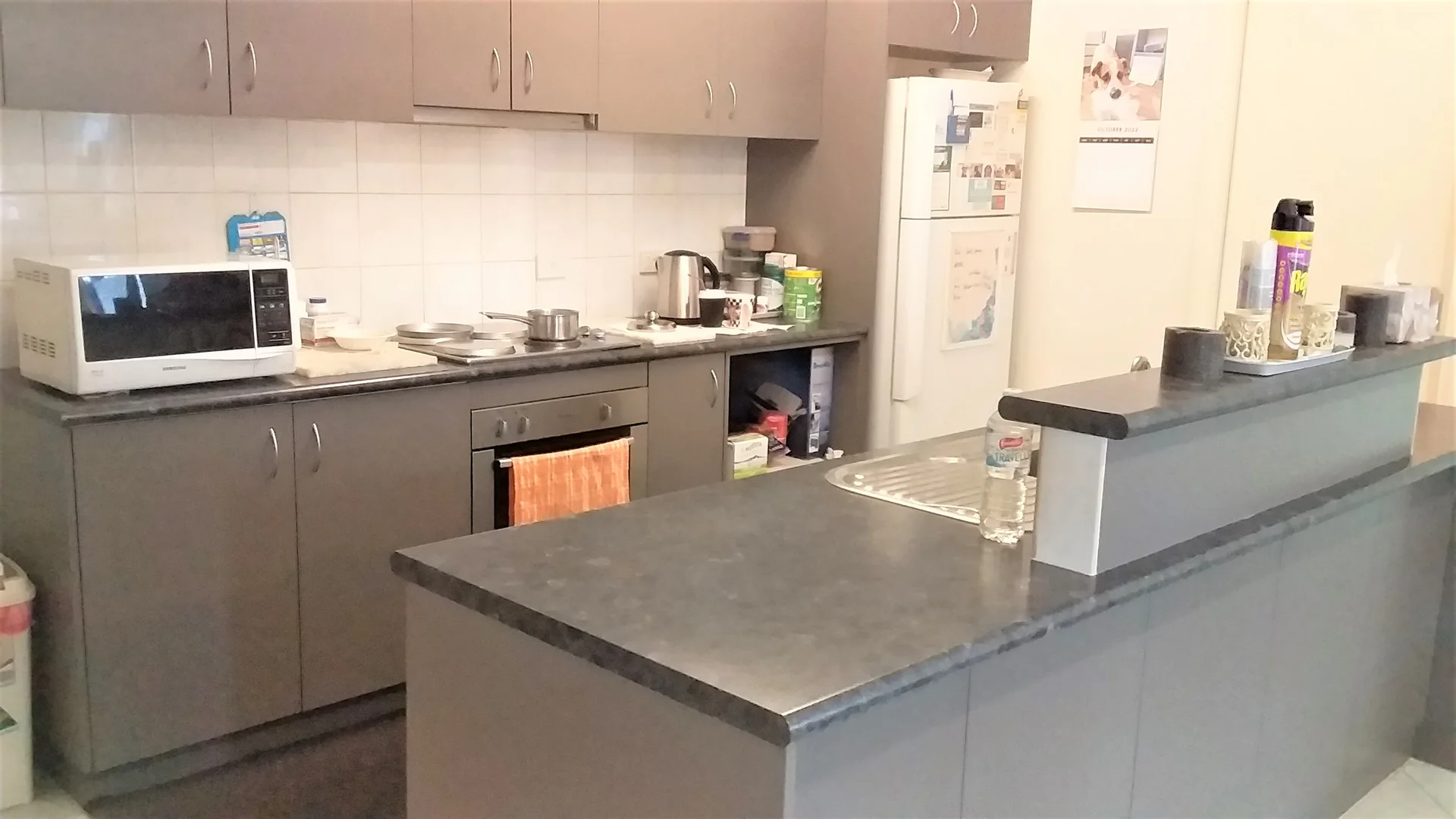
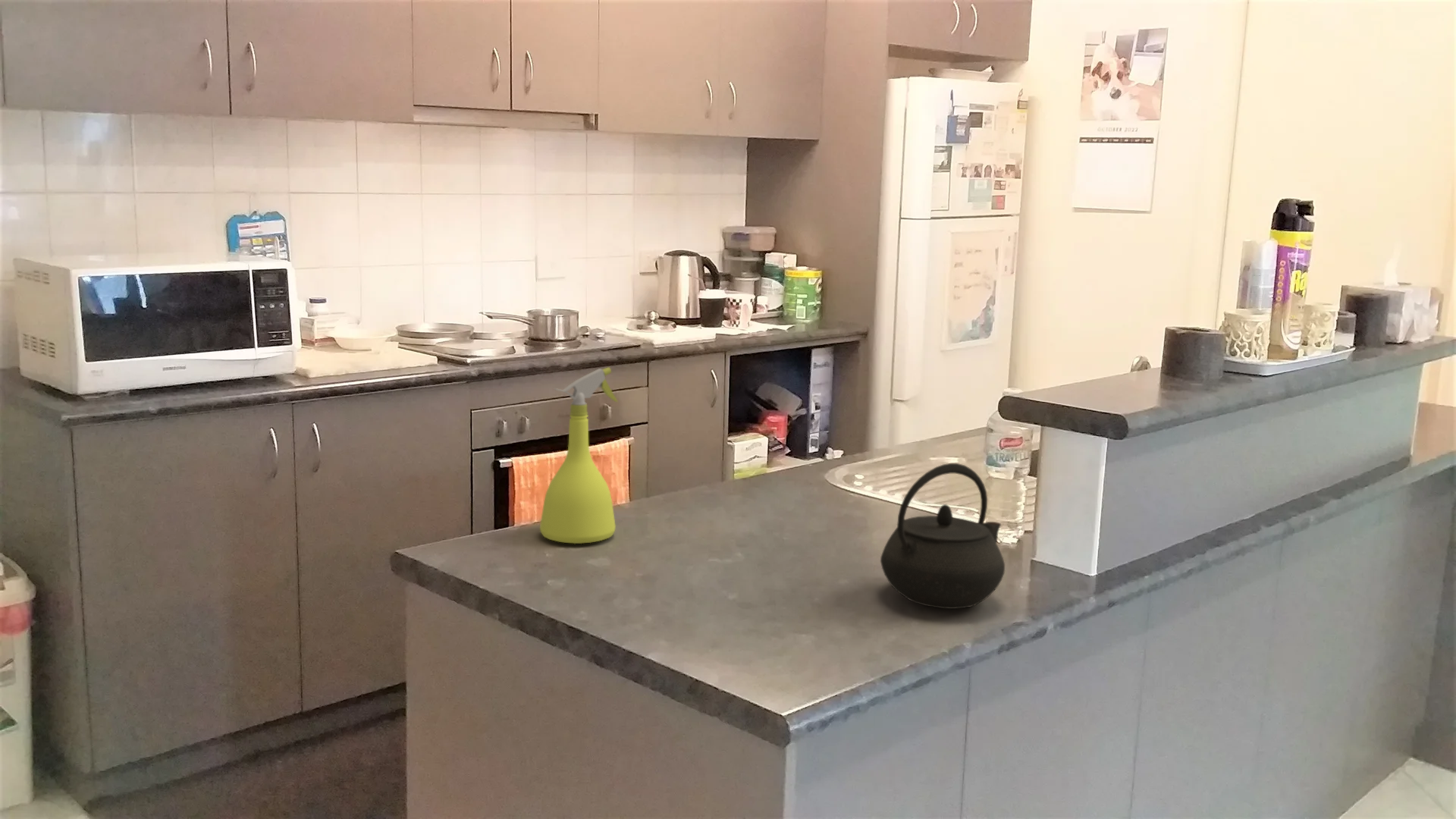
+ spray bottle (579, 452)
+ kettle (950, 530)
